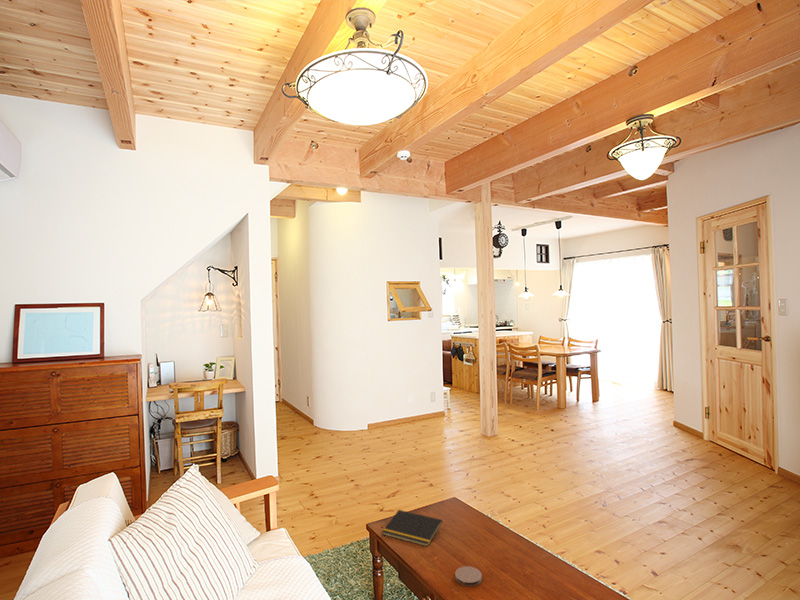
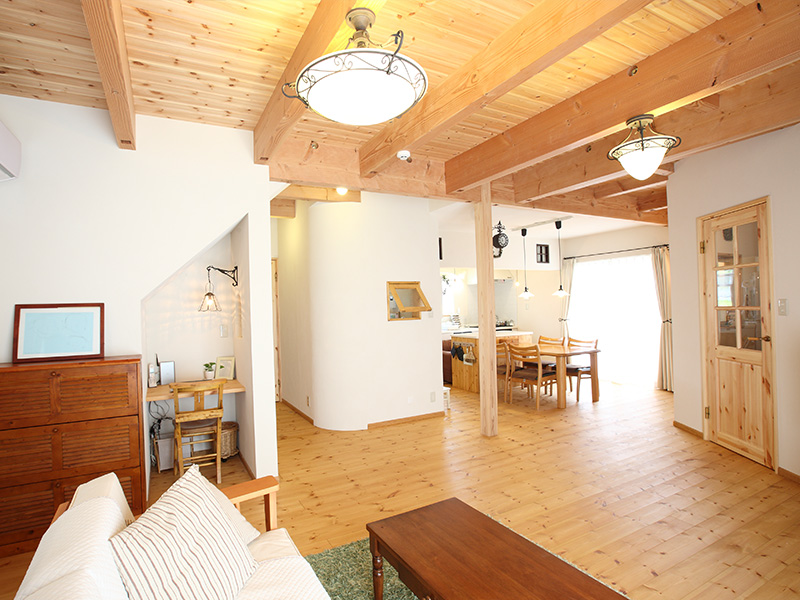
- coaster (468, 576)
- notepad (412, 527)
